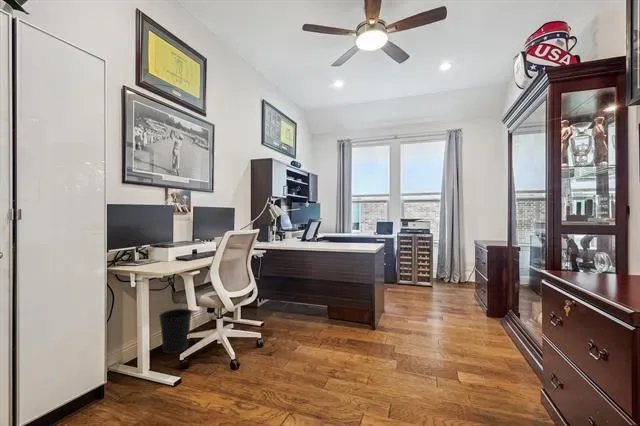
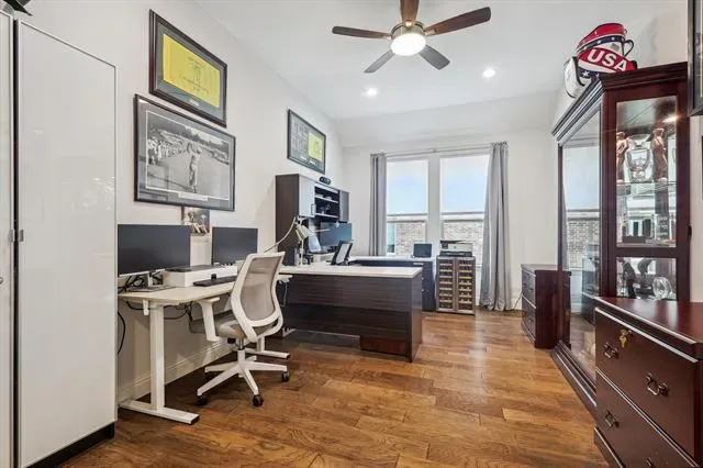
- wastebasket (175, 330)
